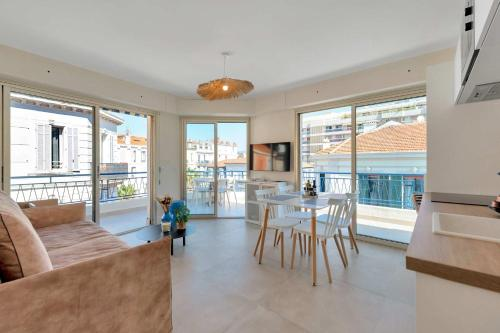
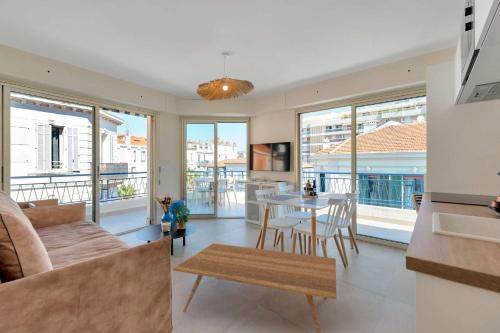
+ coffee table (258, 283)
